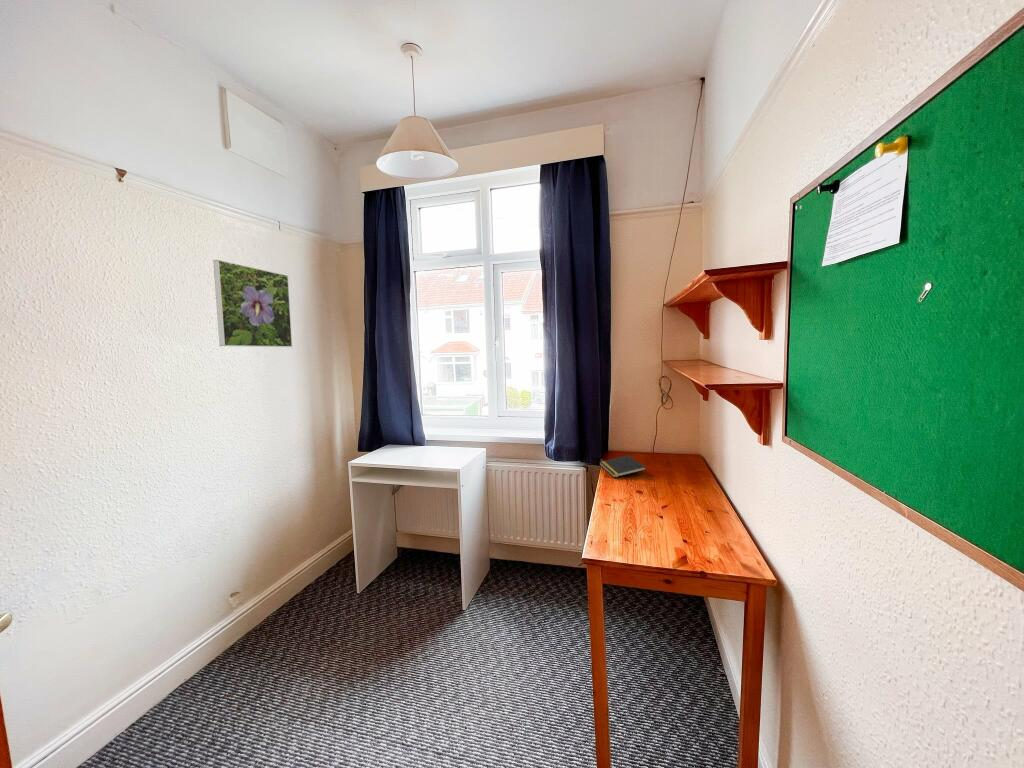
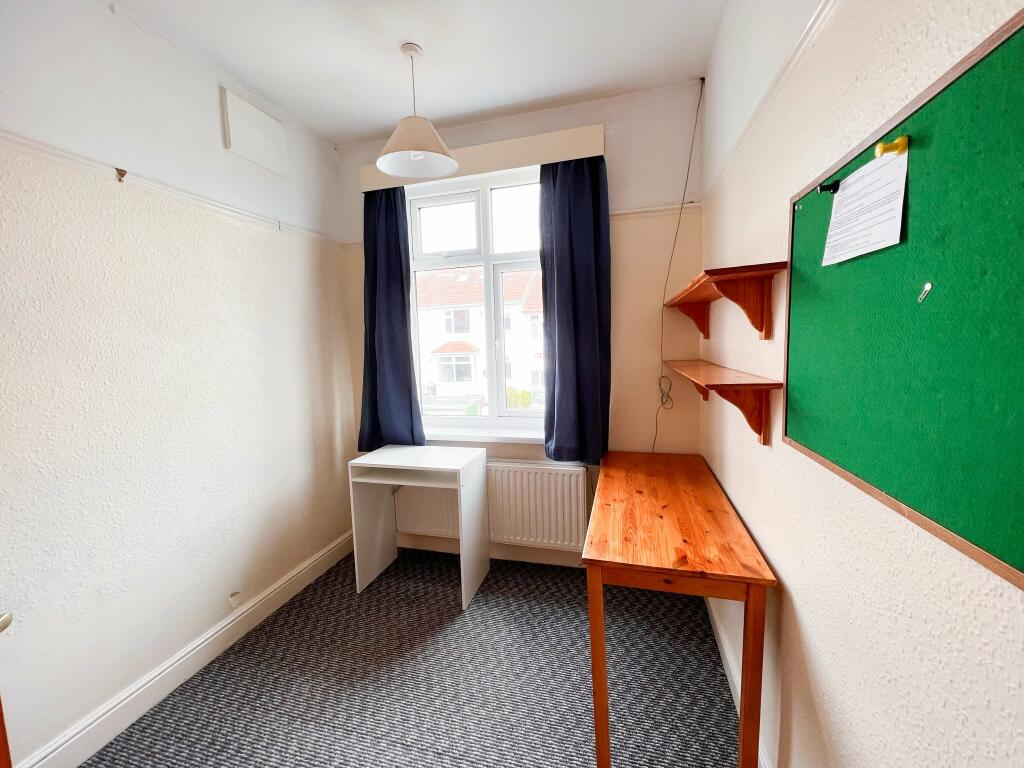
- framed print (256, 307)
- notepad (621, 465)
